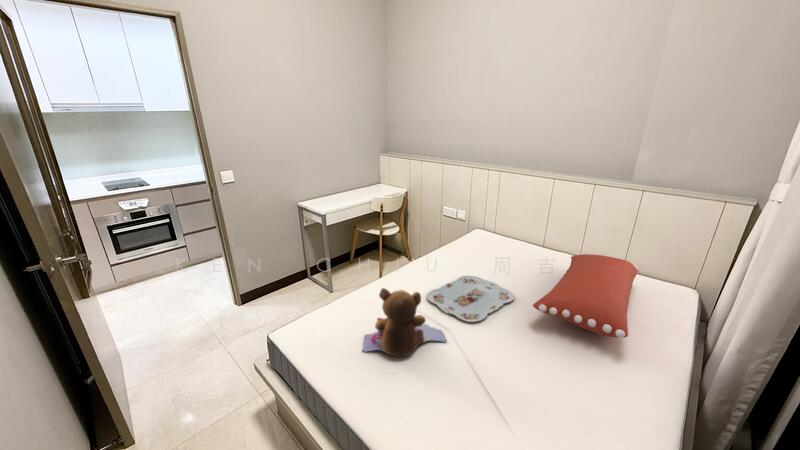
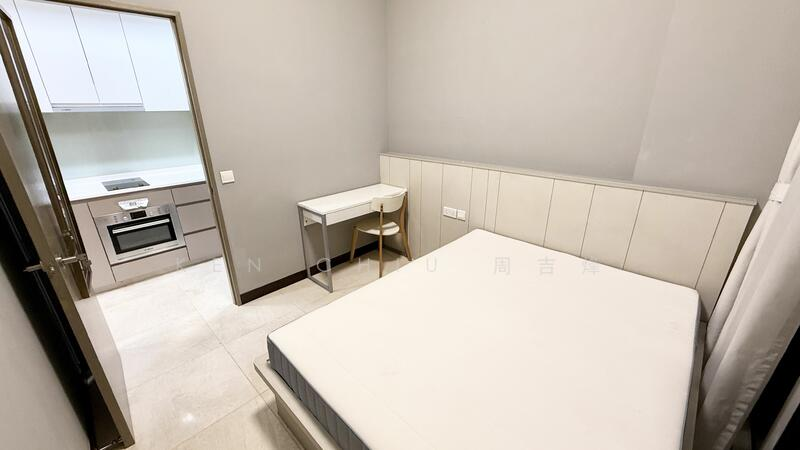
- serving tray (470, 296)
- teddy bear (403, 313)
- pillow (591, 287)
